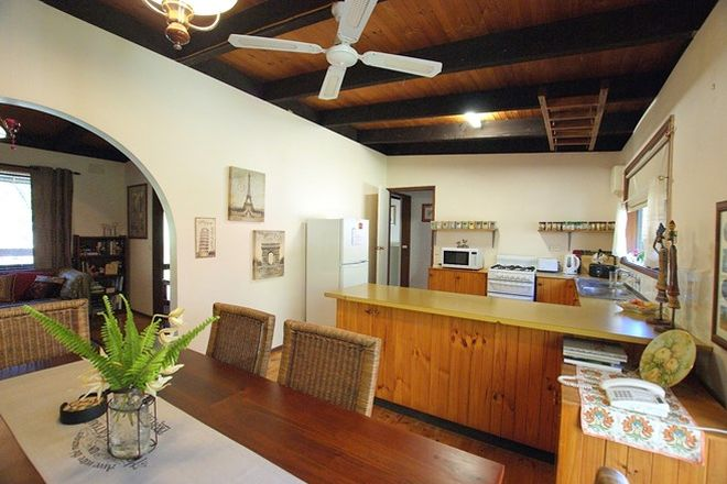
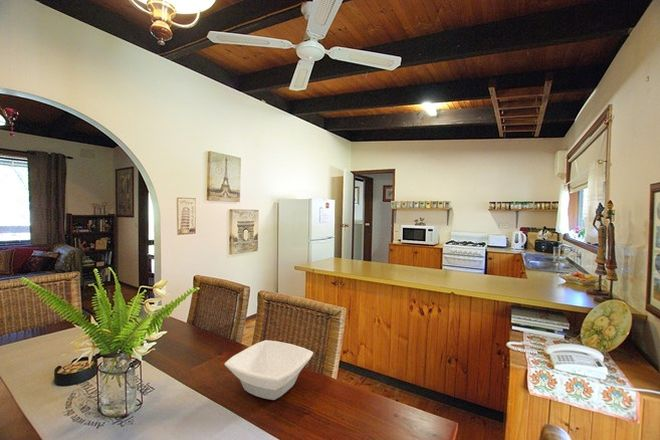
+ bowl (270, 371)
